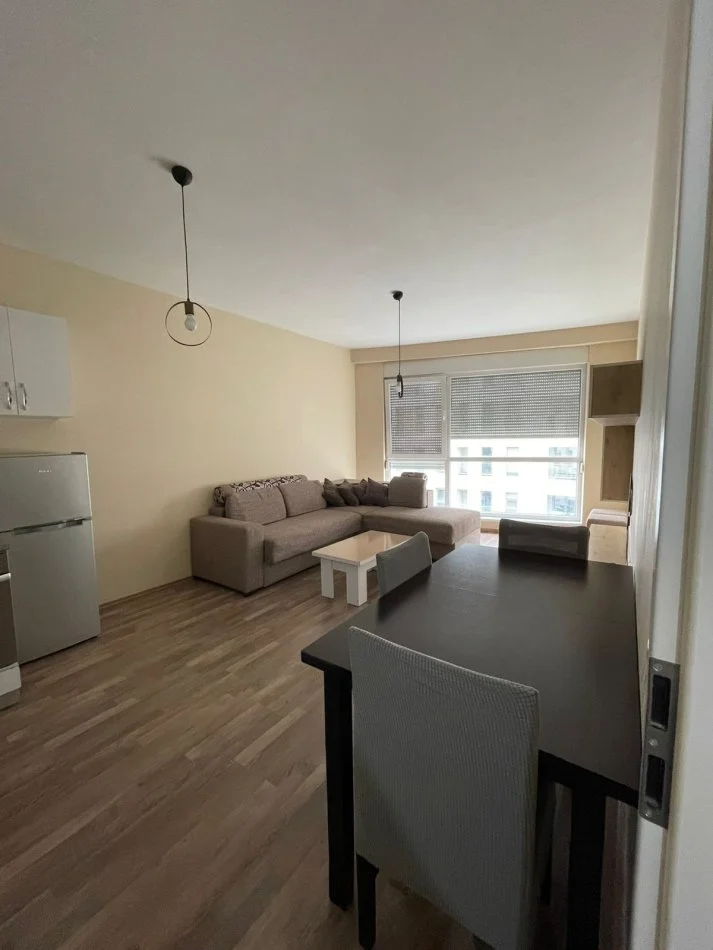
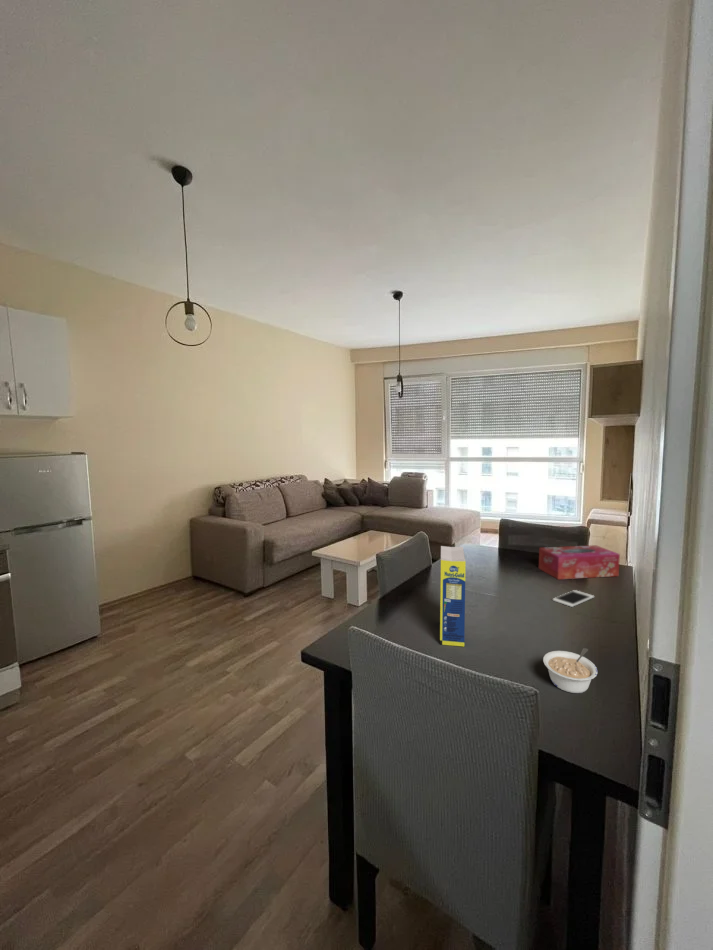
+ tissue box (577, 561)
+ legume (451, 593)
+ cell phone (573, 598)
+ legume (568, 670)
